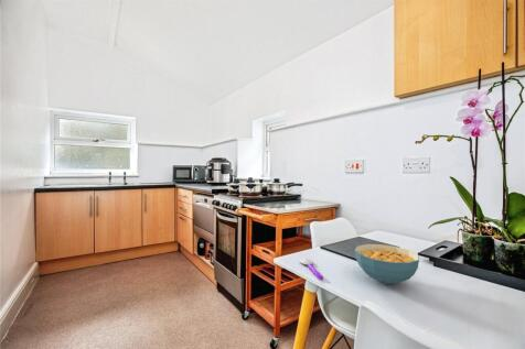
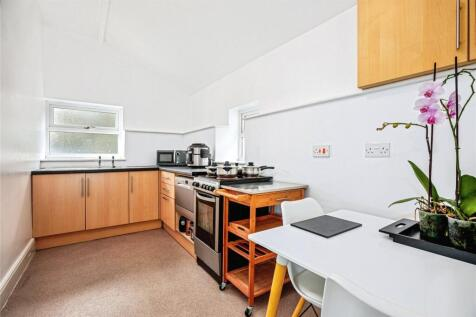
- spoon (311, 266)
- cereal bowl (385, 266)
